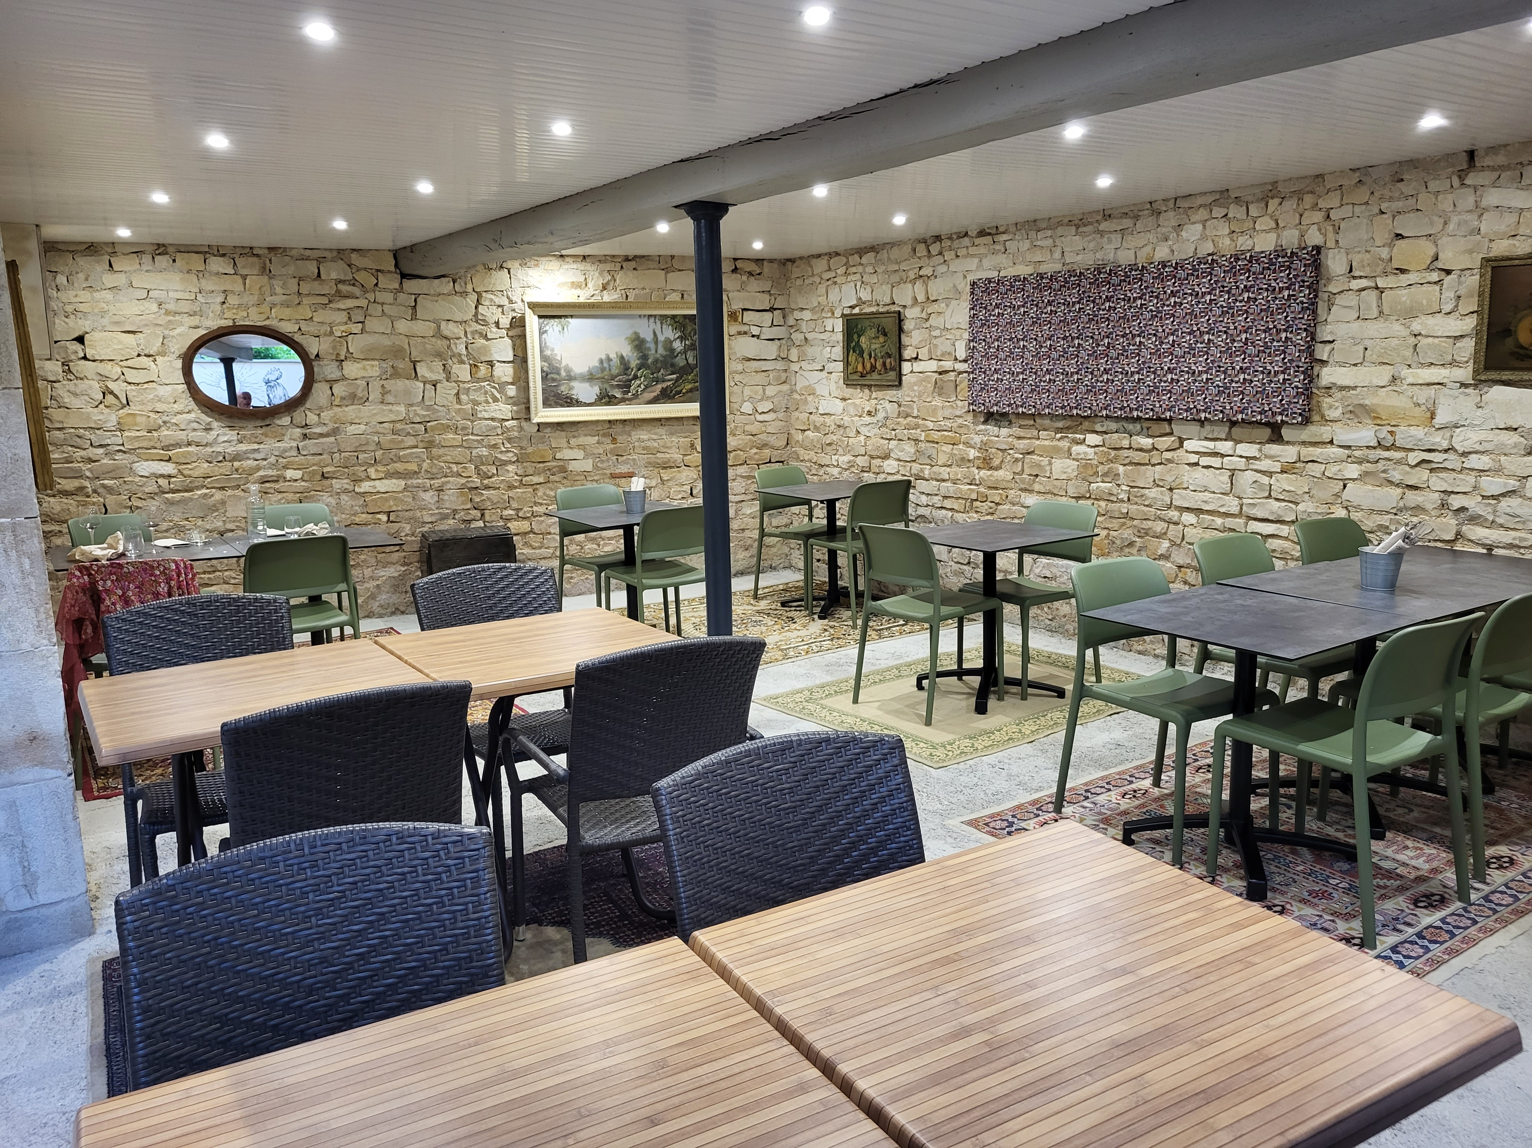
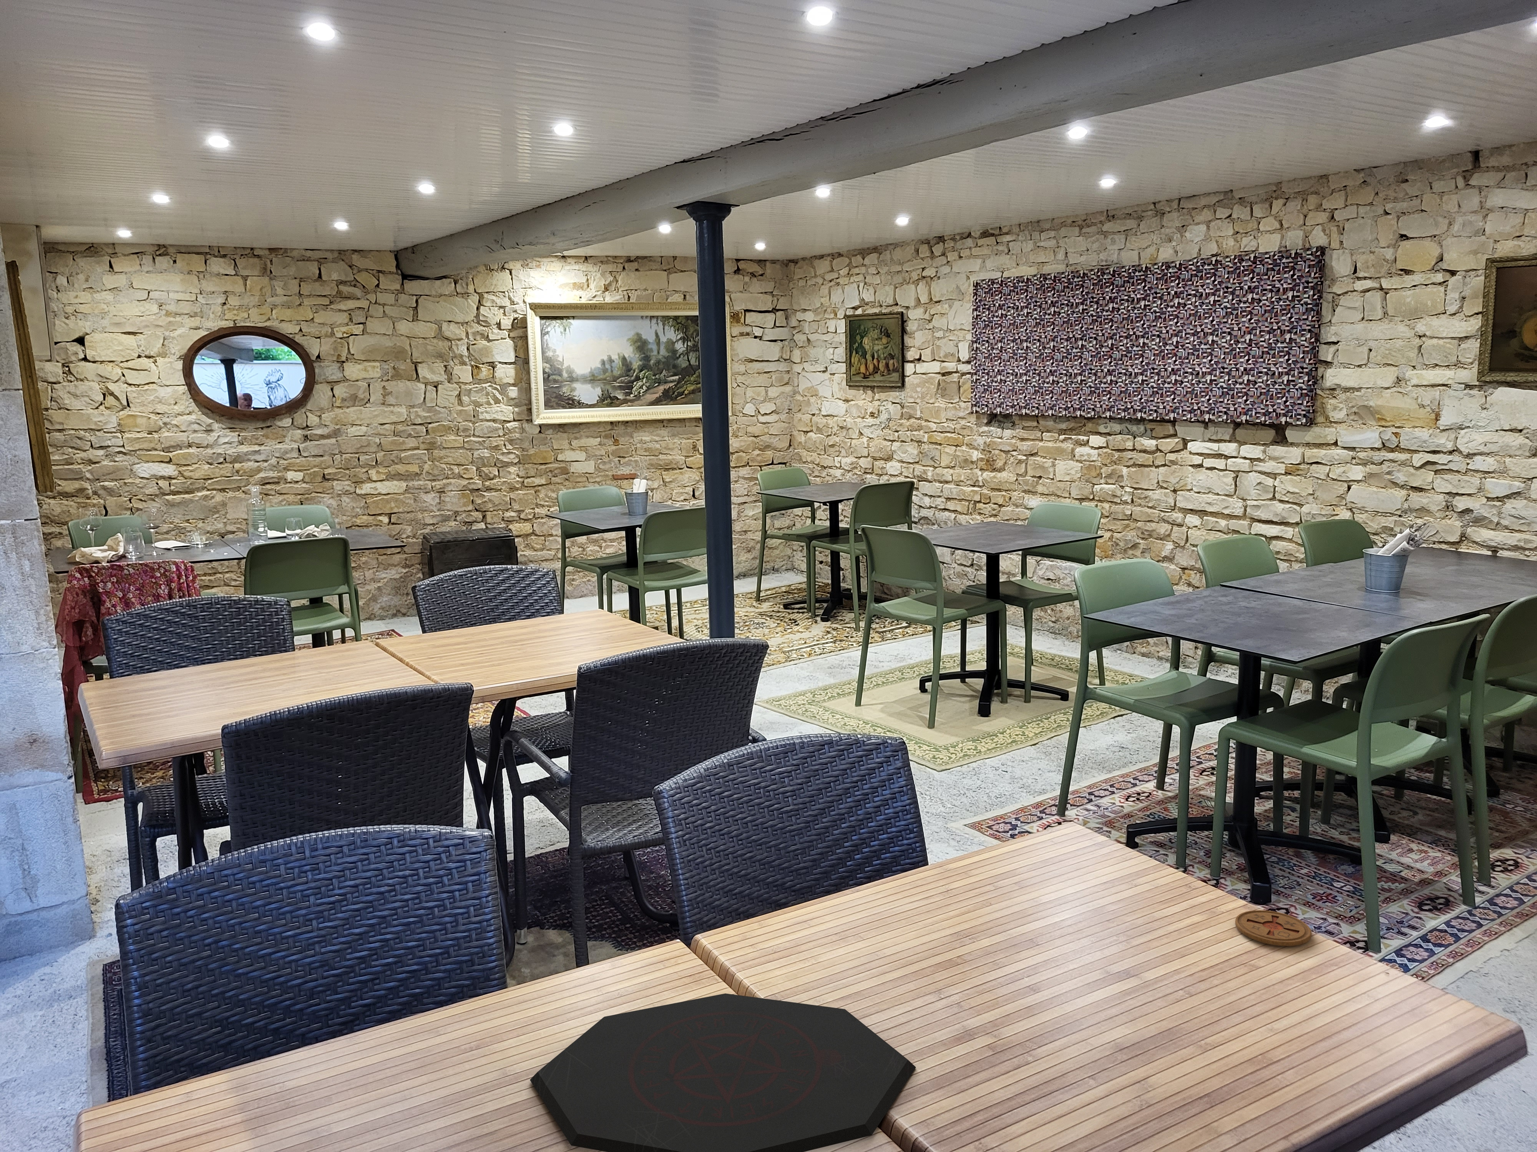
+ placemat (724, 1070)
+ coaster (1273, 927)
